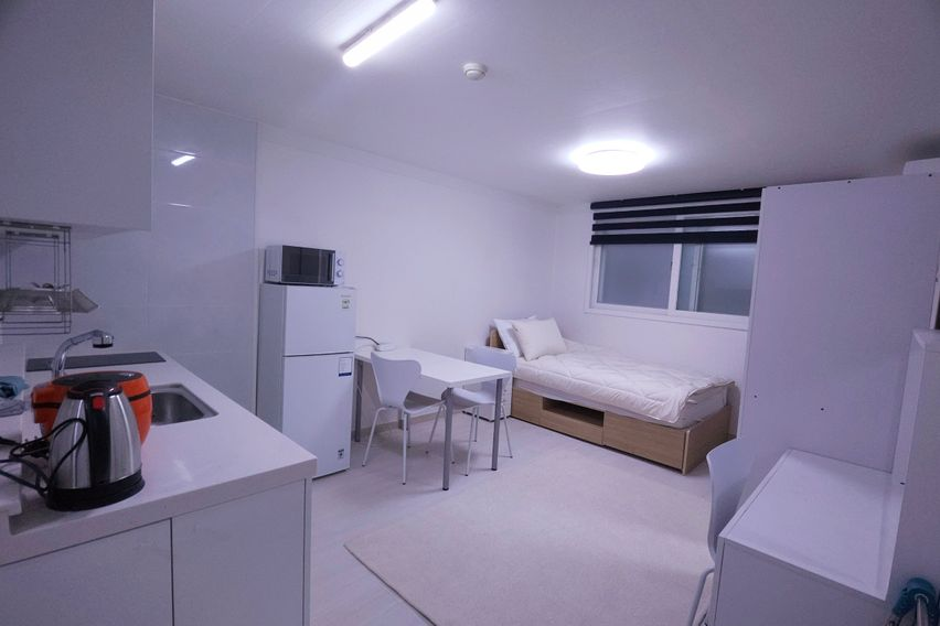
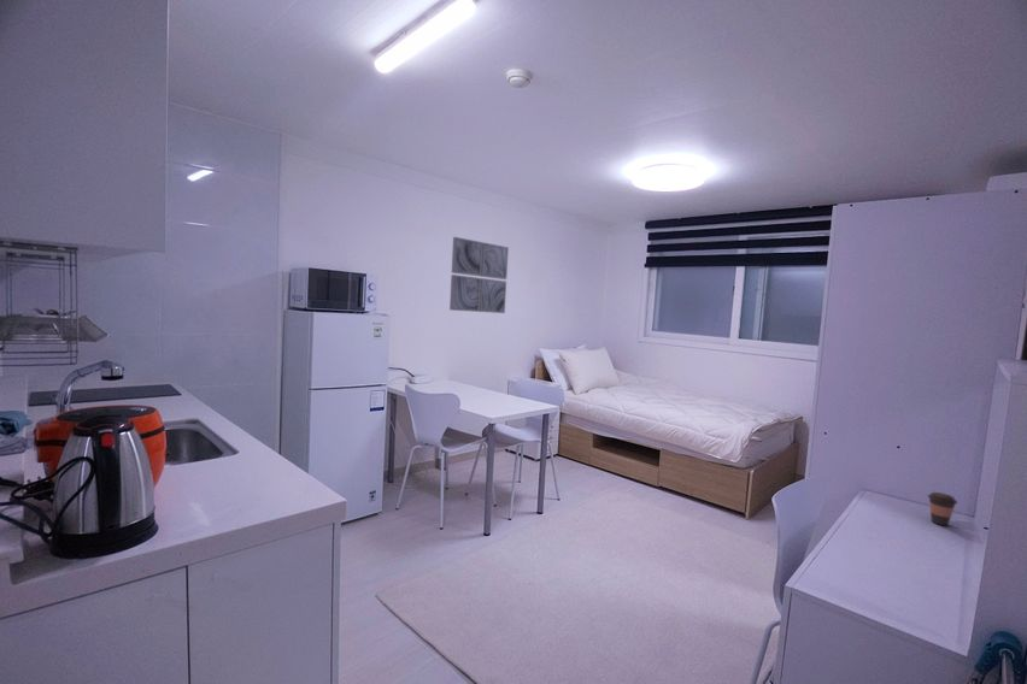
+ wall art (480, 276)
+ coffee cup (940, 508)
